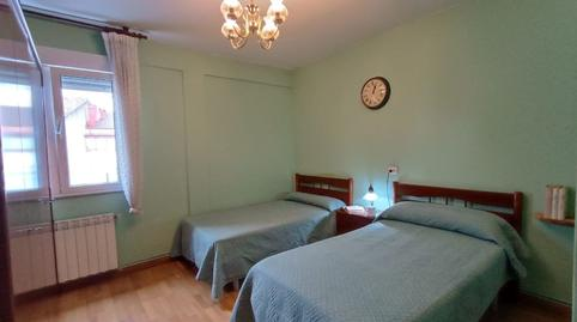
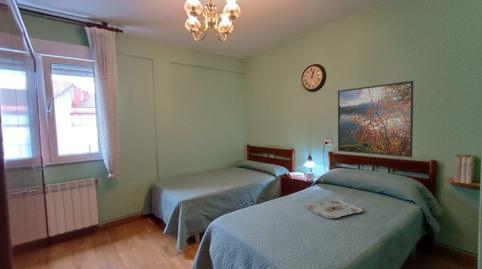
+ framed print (371, 120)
+ serving tray (333, 208)
